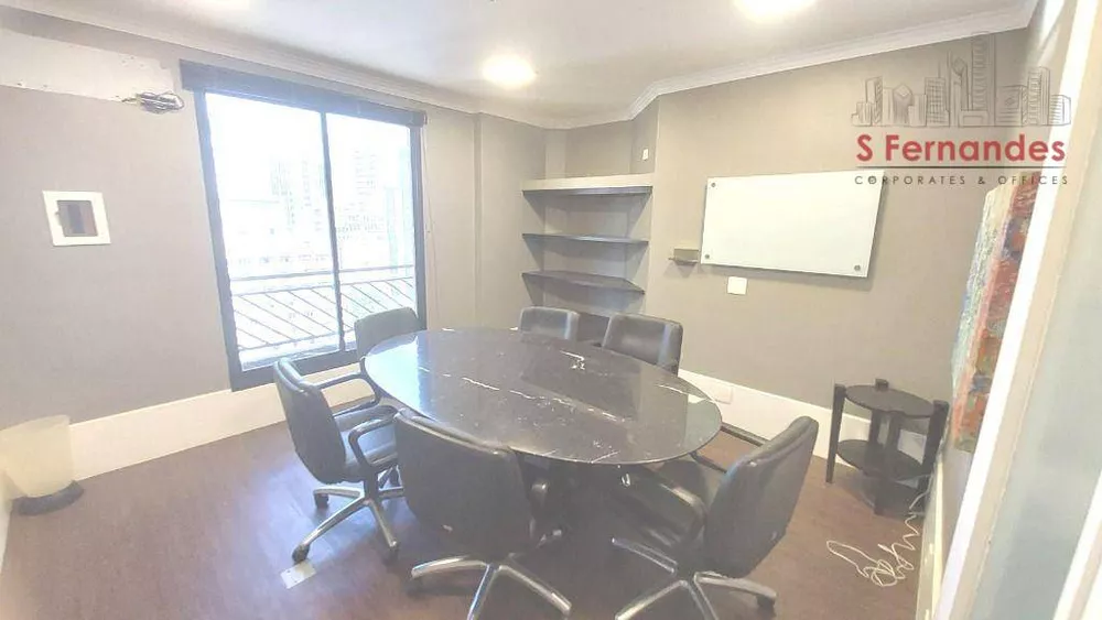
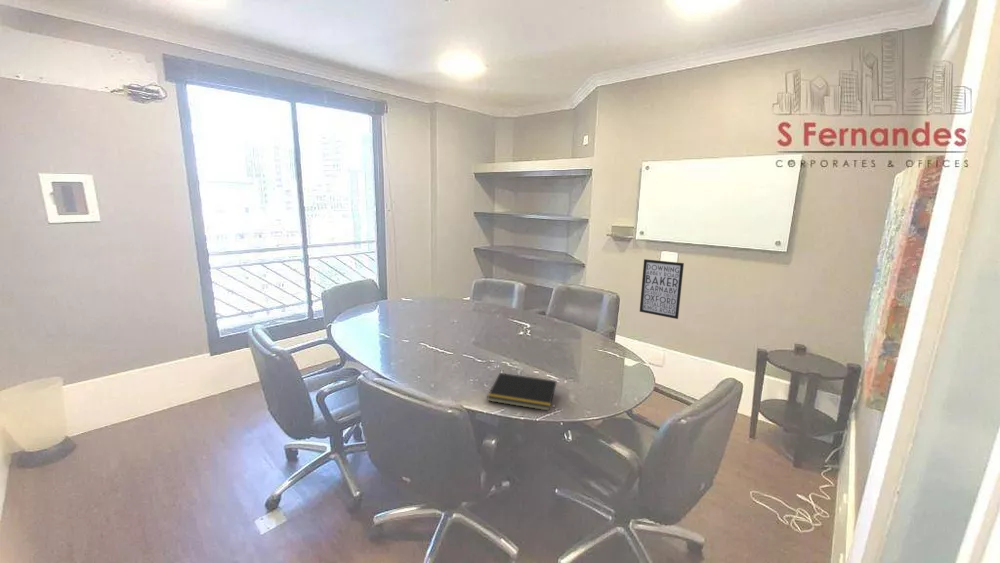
+ wall art (660, 288)
+ notepad (522, 390)
